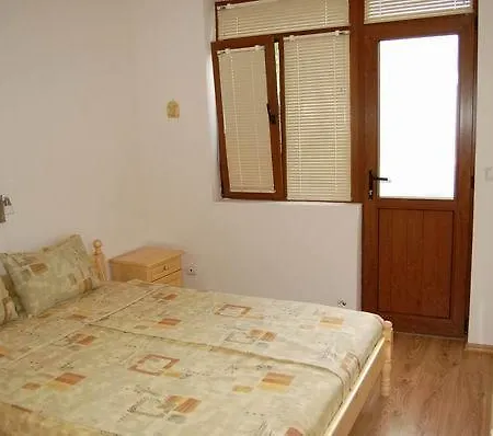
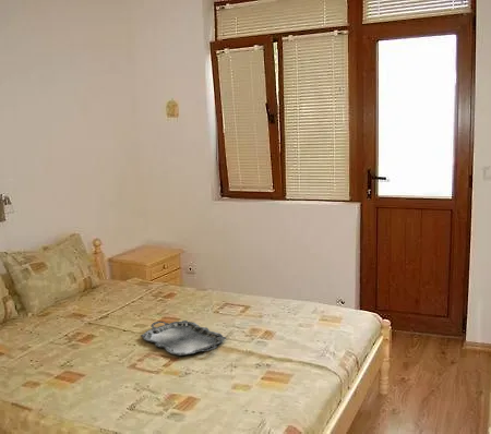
+ serving tray (182, 336)
